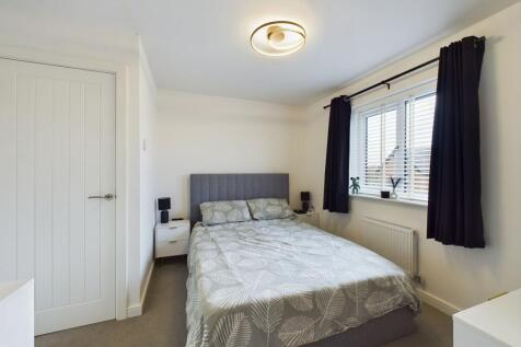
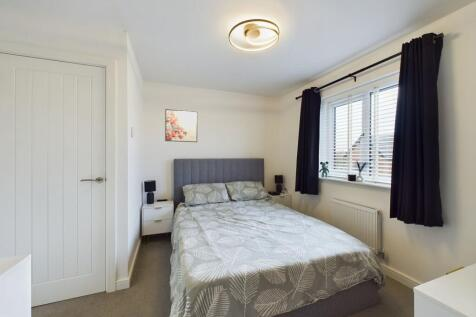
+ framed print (181, 126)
